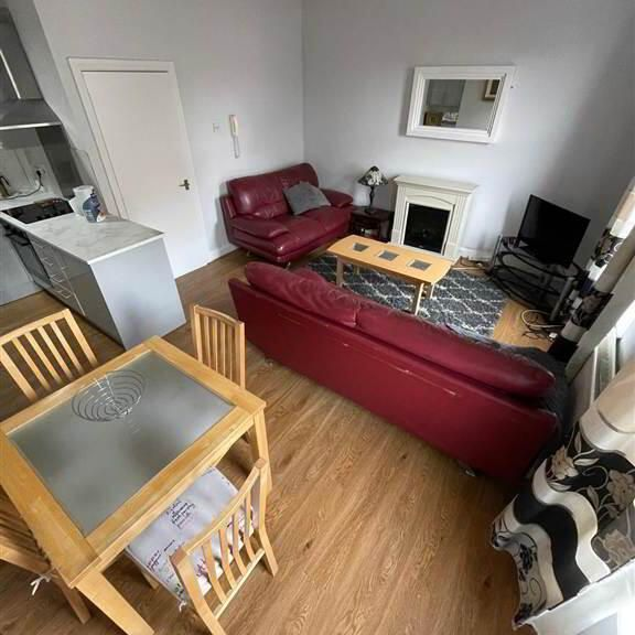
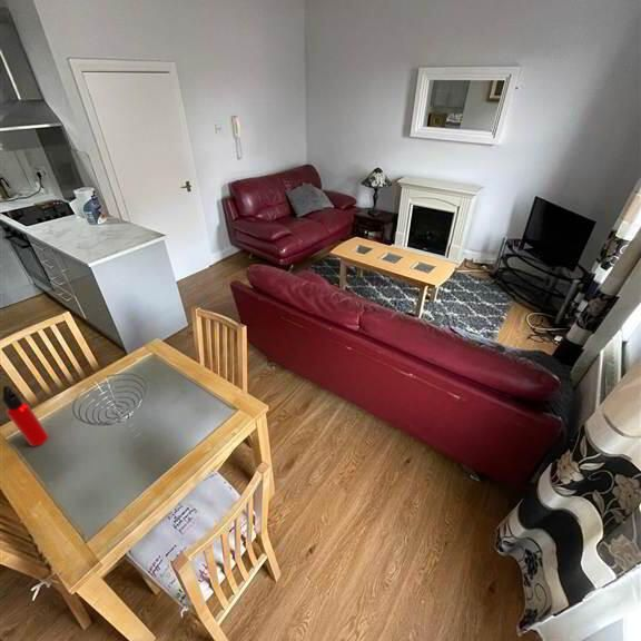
+ water bottle (22, 416)
